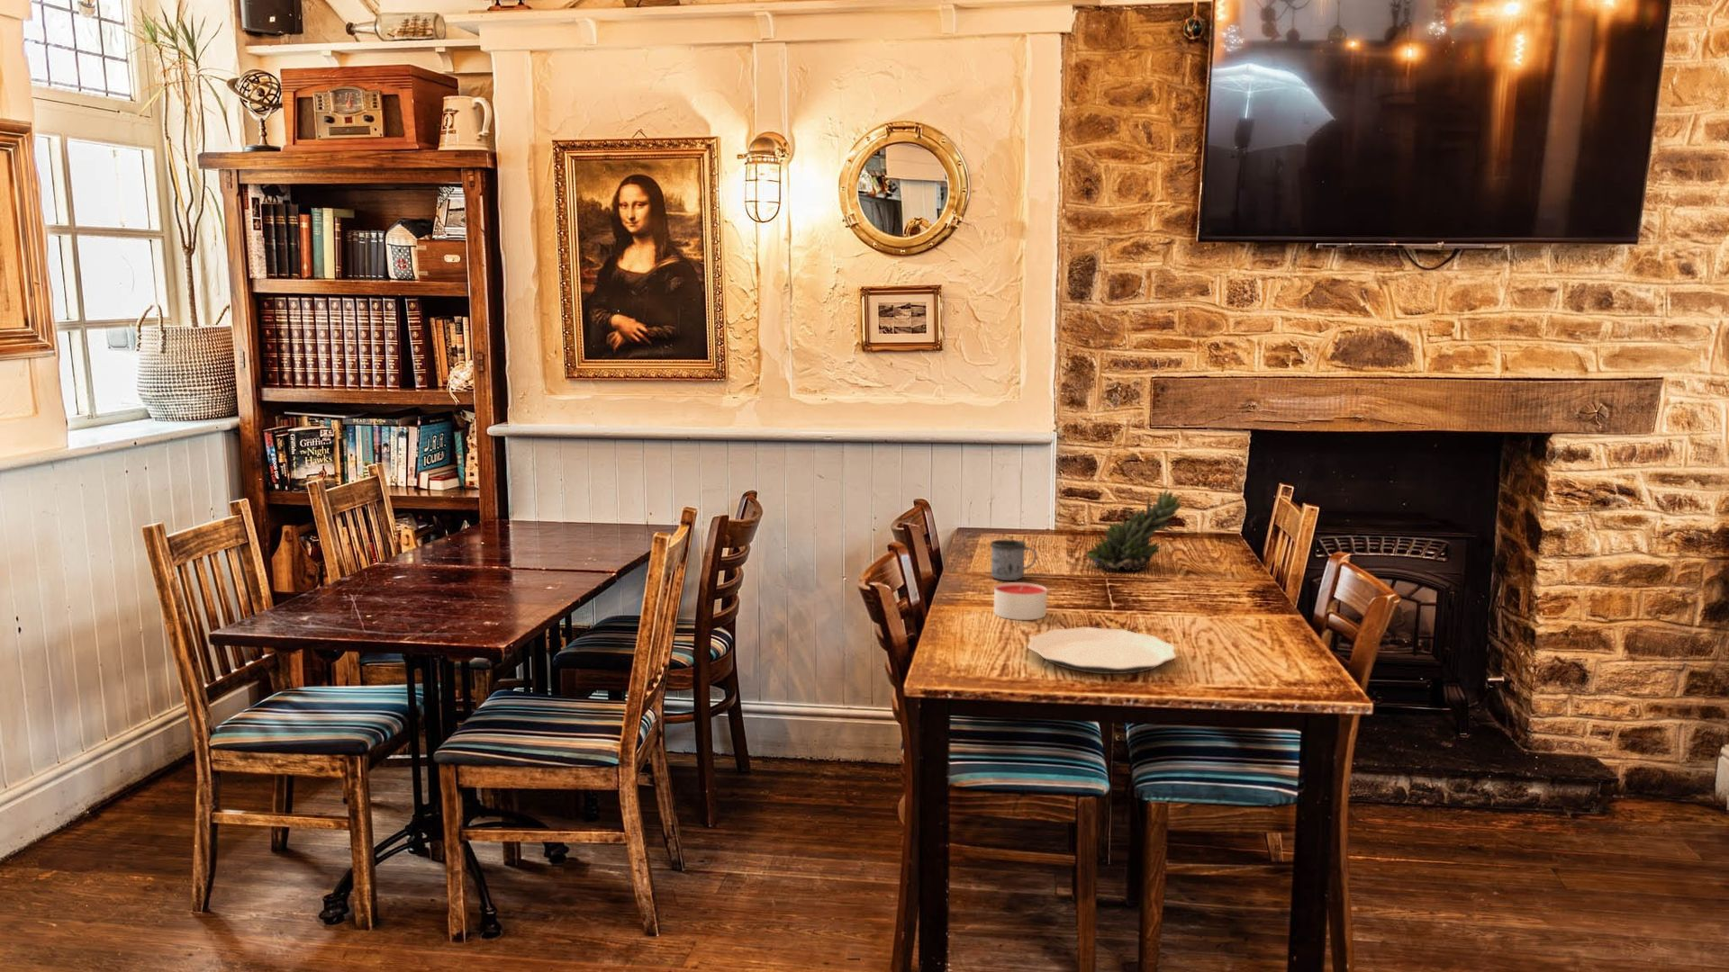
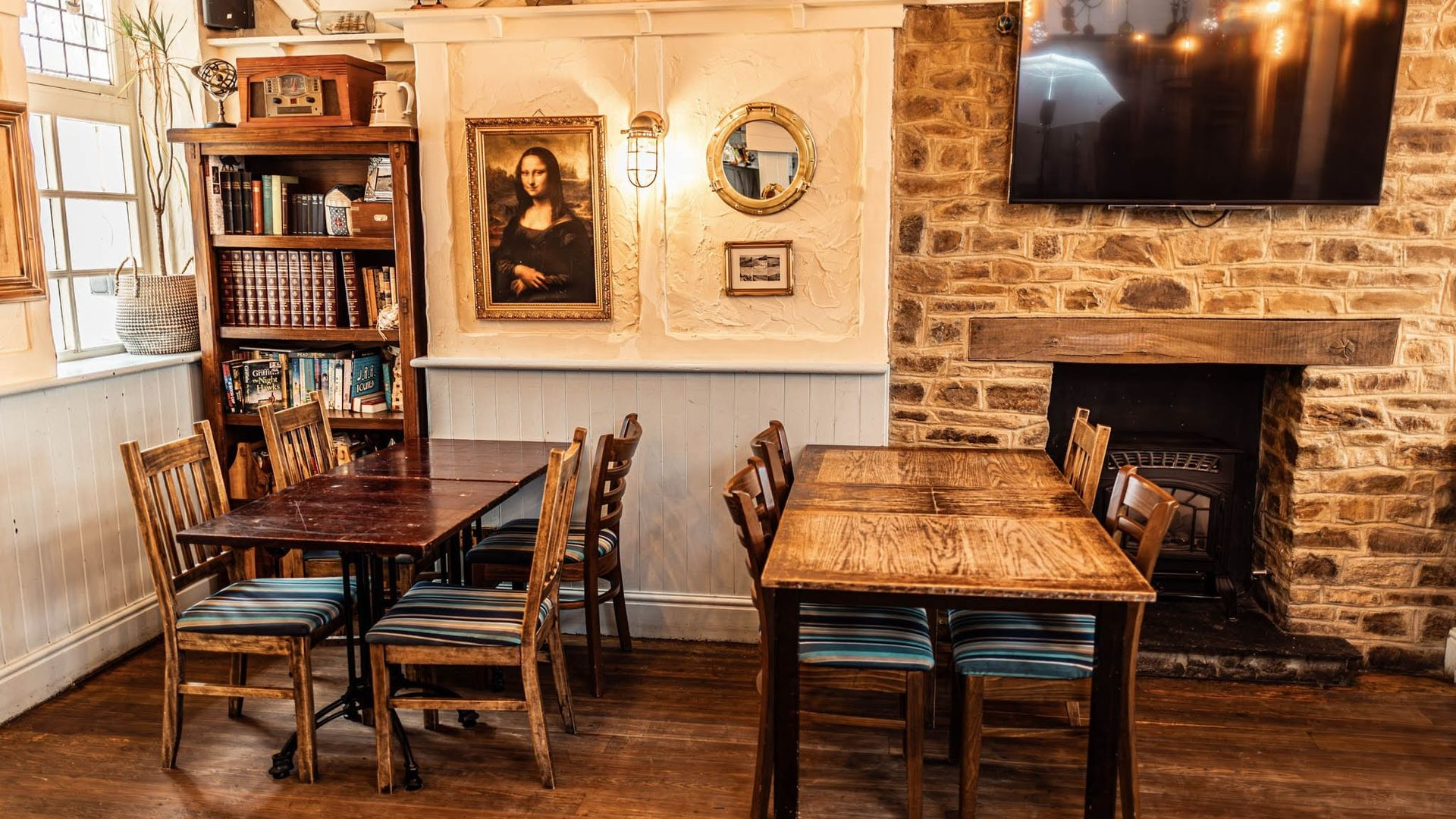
- candle (1019, 599)
- plate (1101, 652)
- succulent plant (1133, 526)
- mug (1013, 560)
